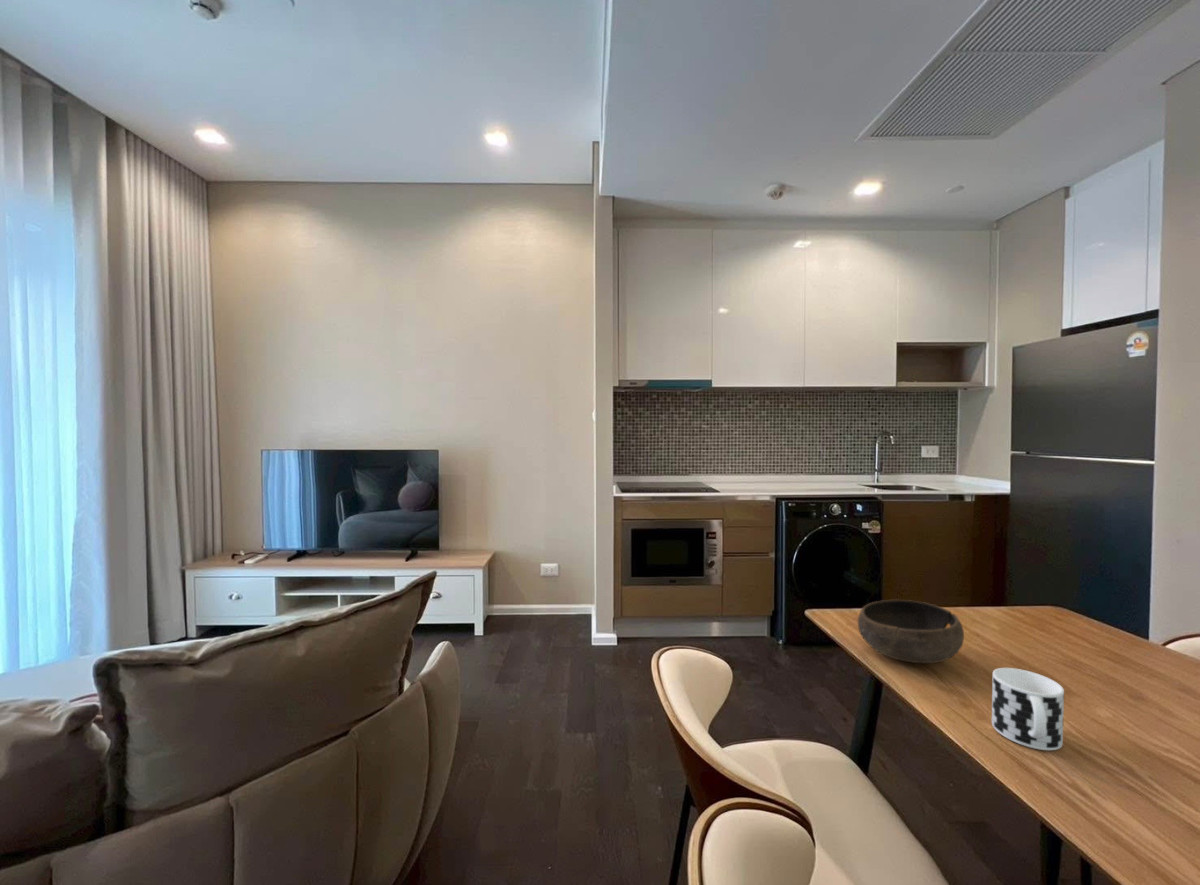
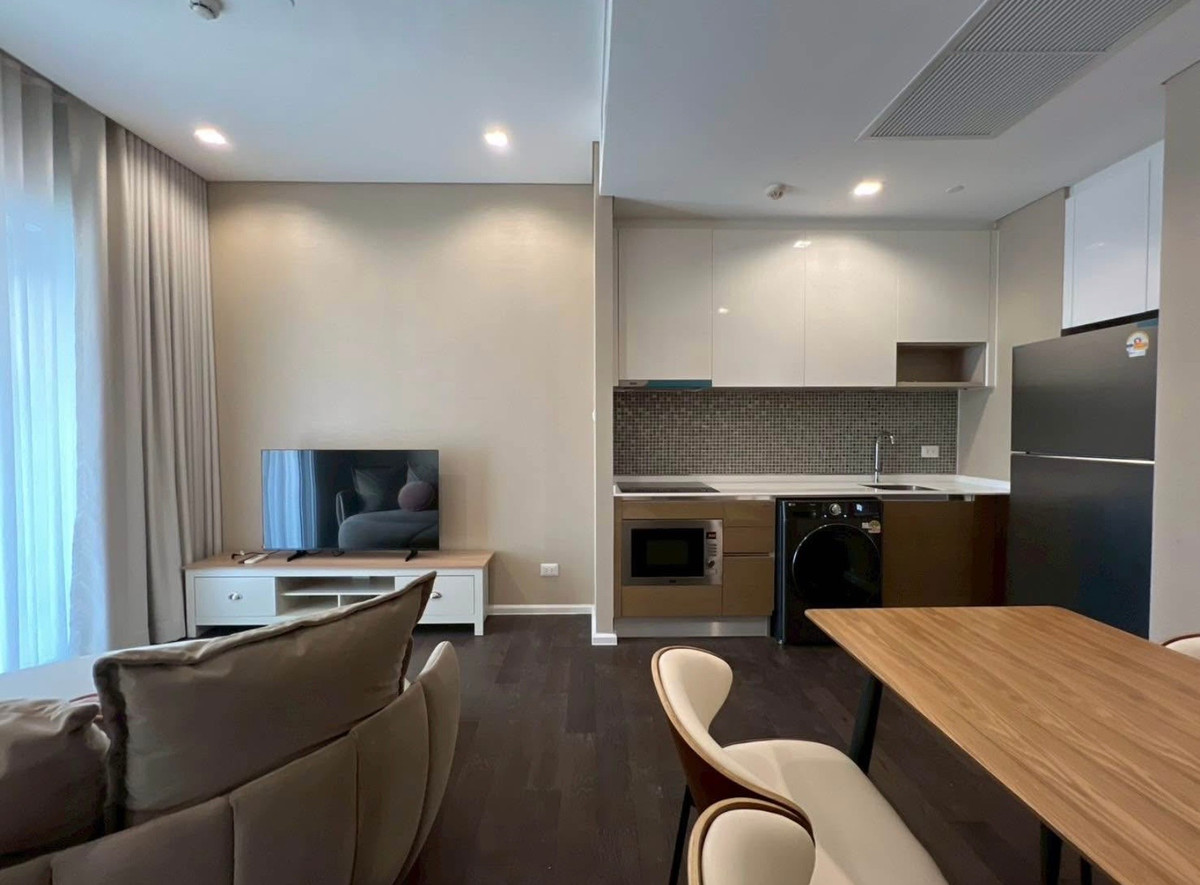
- bowl (908, 632)
- cup (1029, 711)
